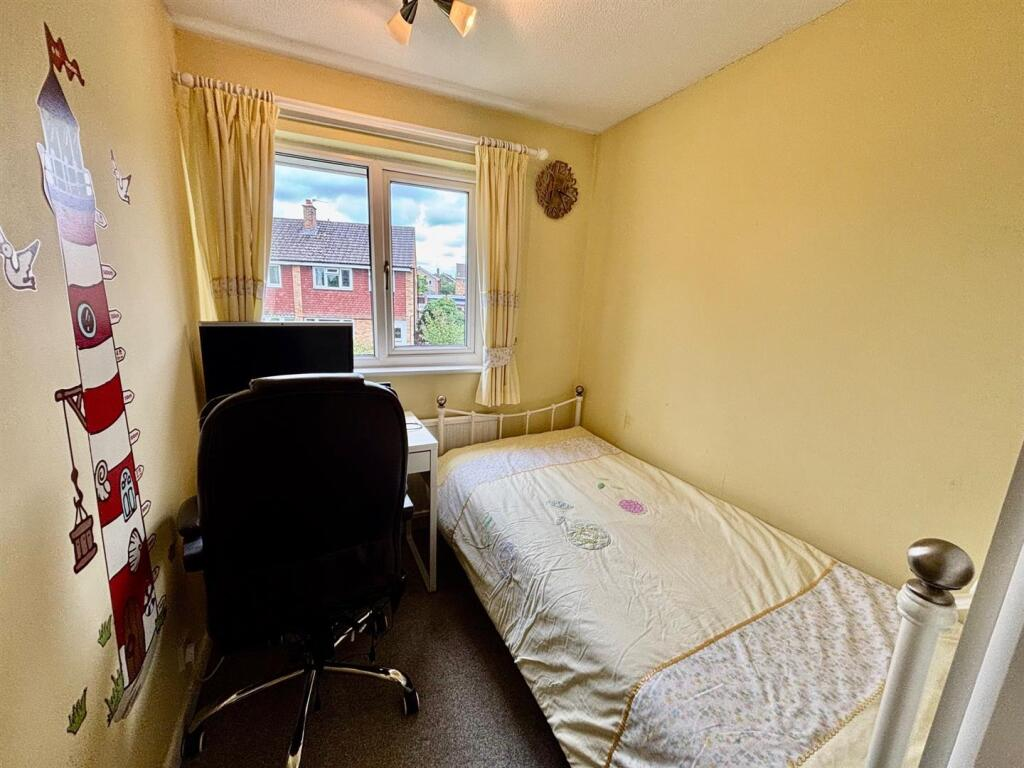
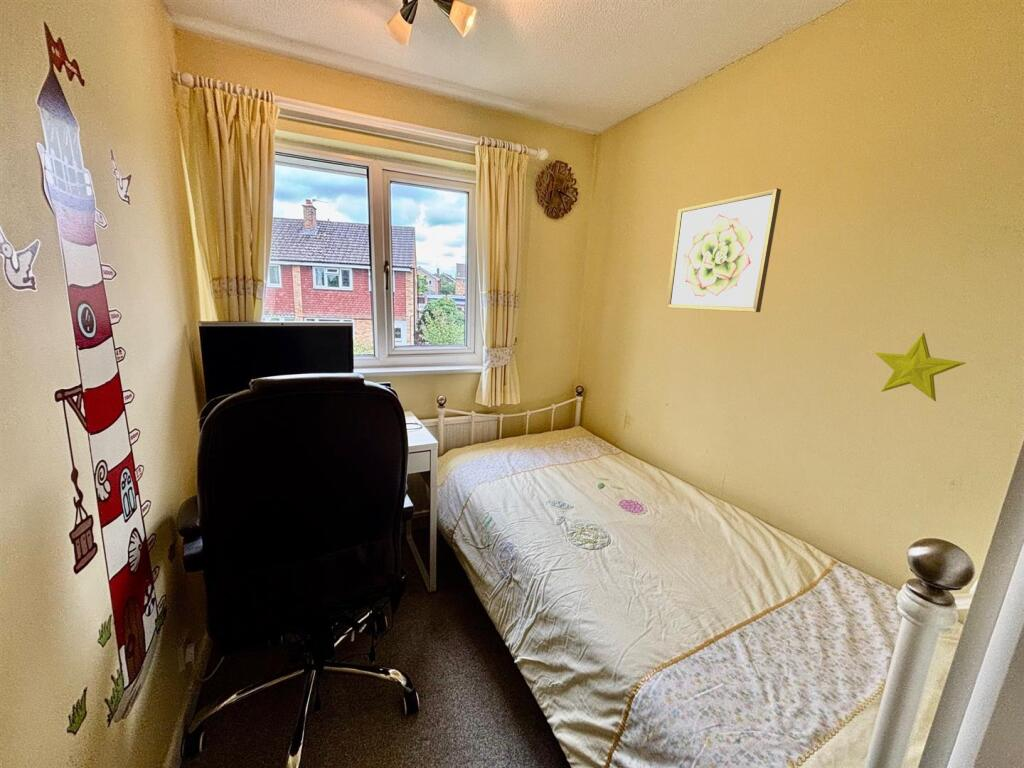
+ wall art (715, 256)
+ decorative star (914, 365)
